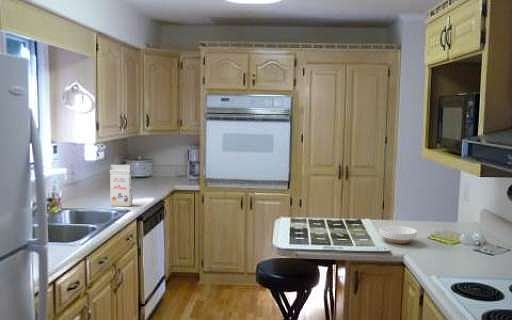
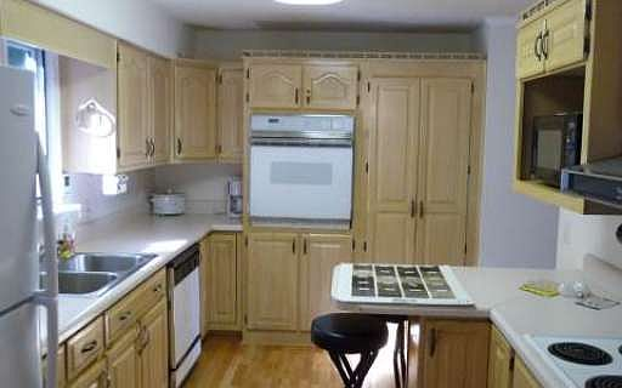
- gift box (121, 185)
- bowl (397, 235)
